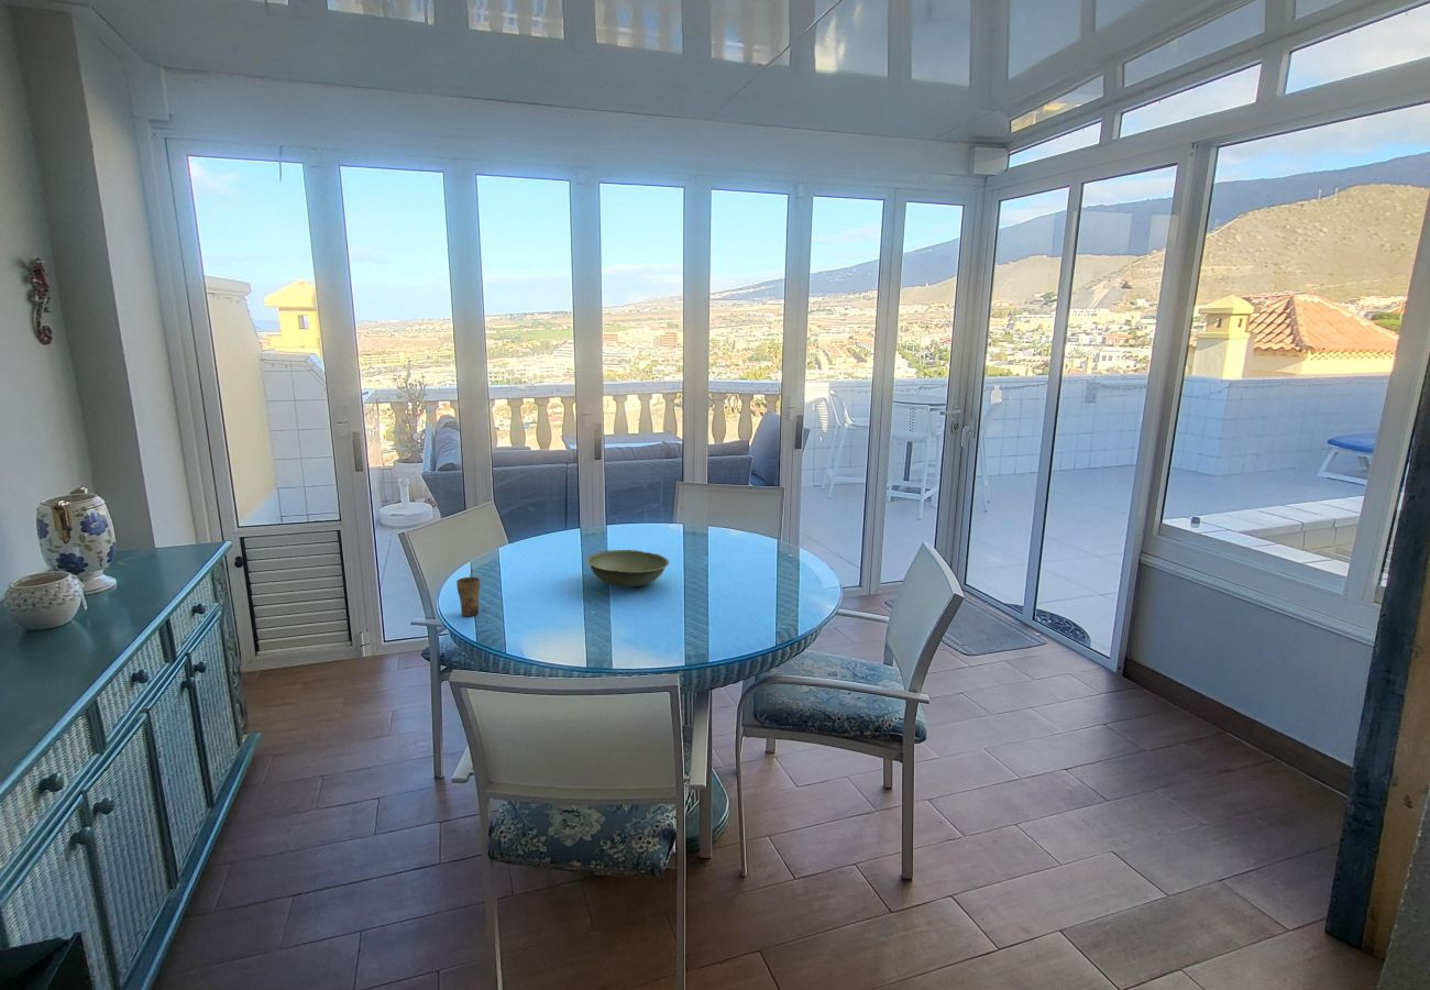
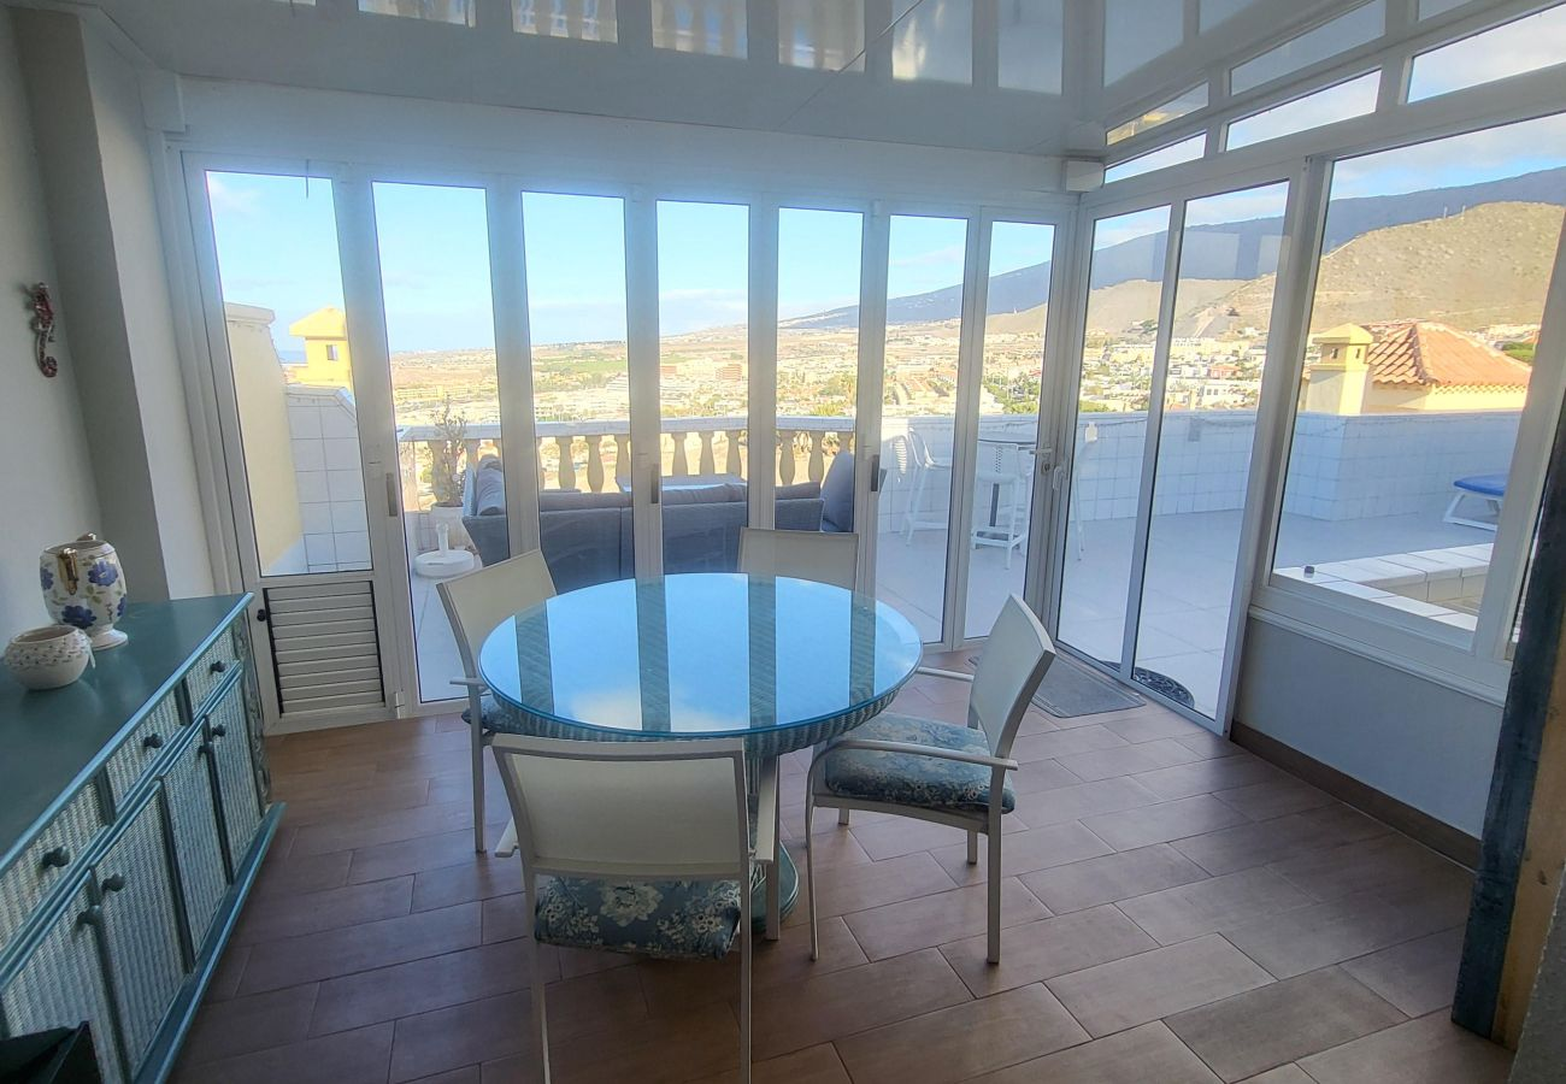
- cup (469, 592)
- bowl (628, 570)
